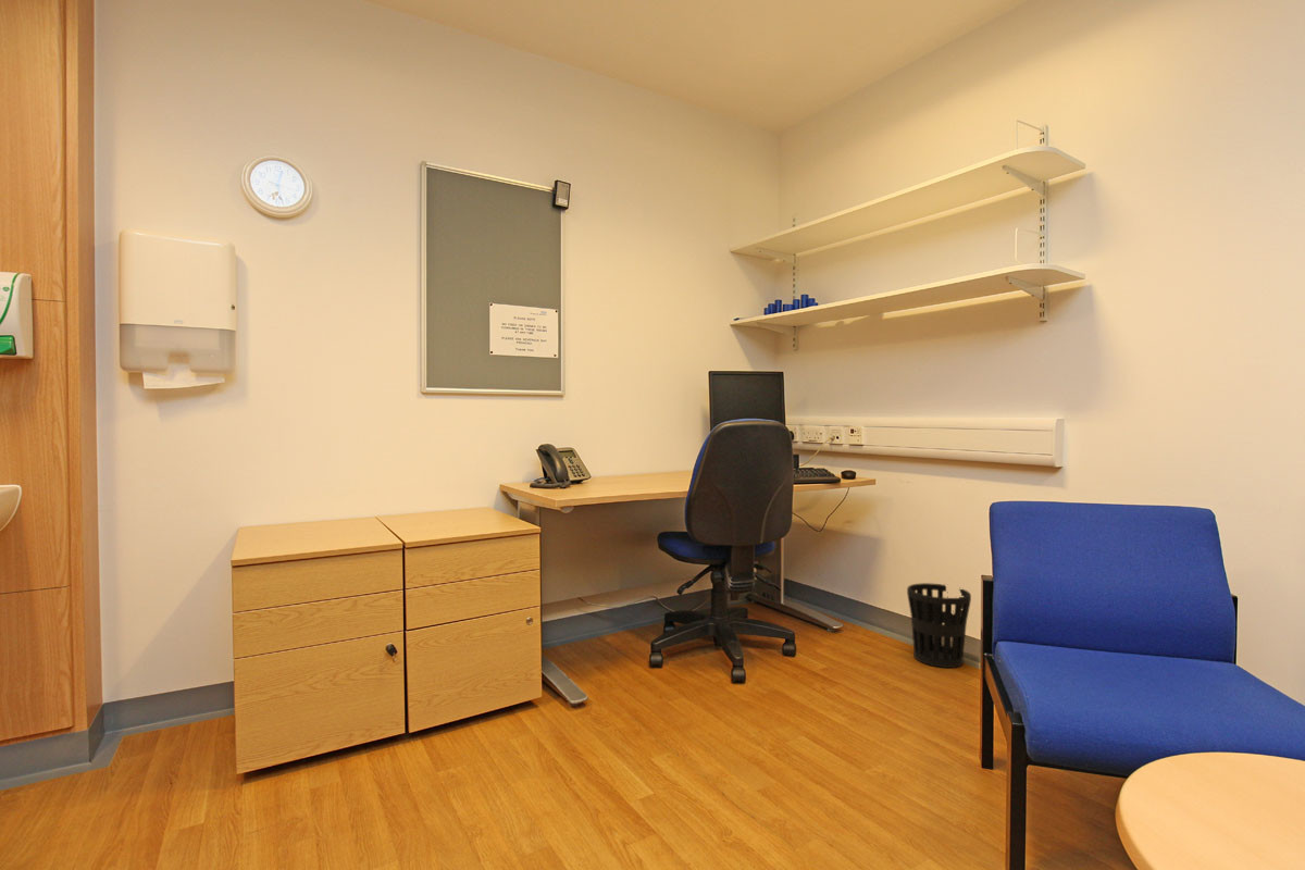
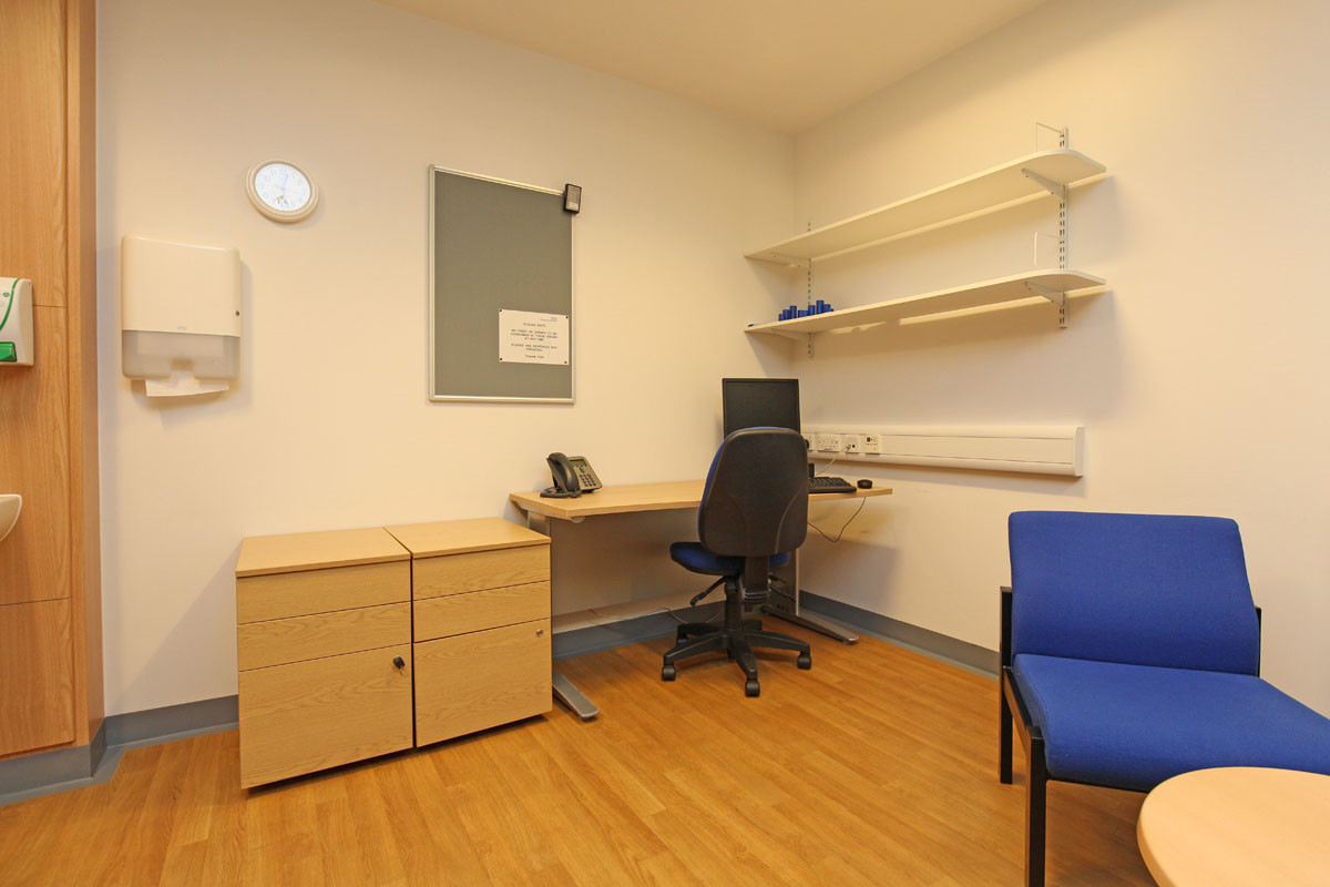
- wastebasket (937, 624)
